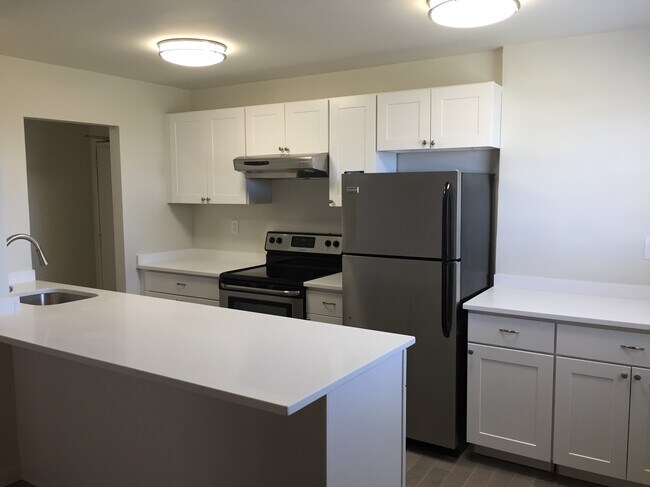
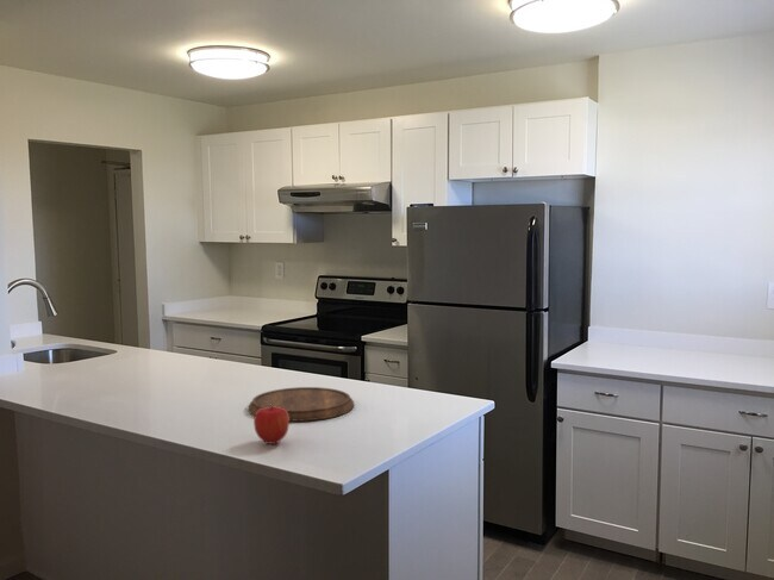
+ cutting board (301, 401)
+ fruit (271, 423)
